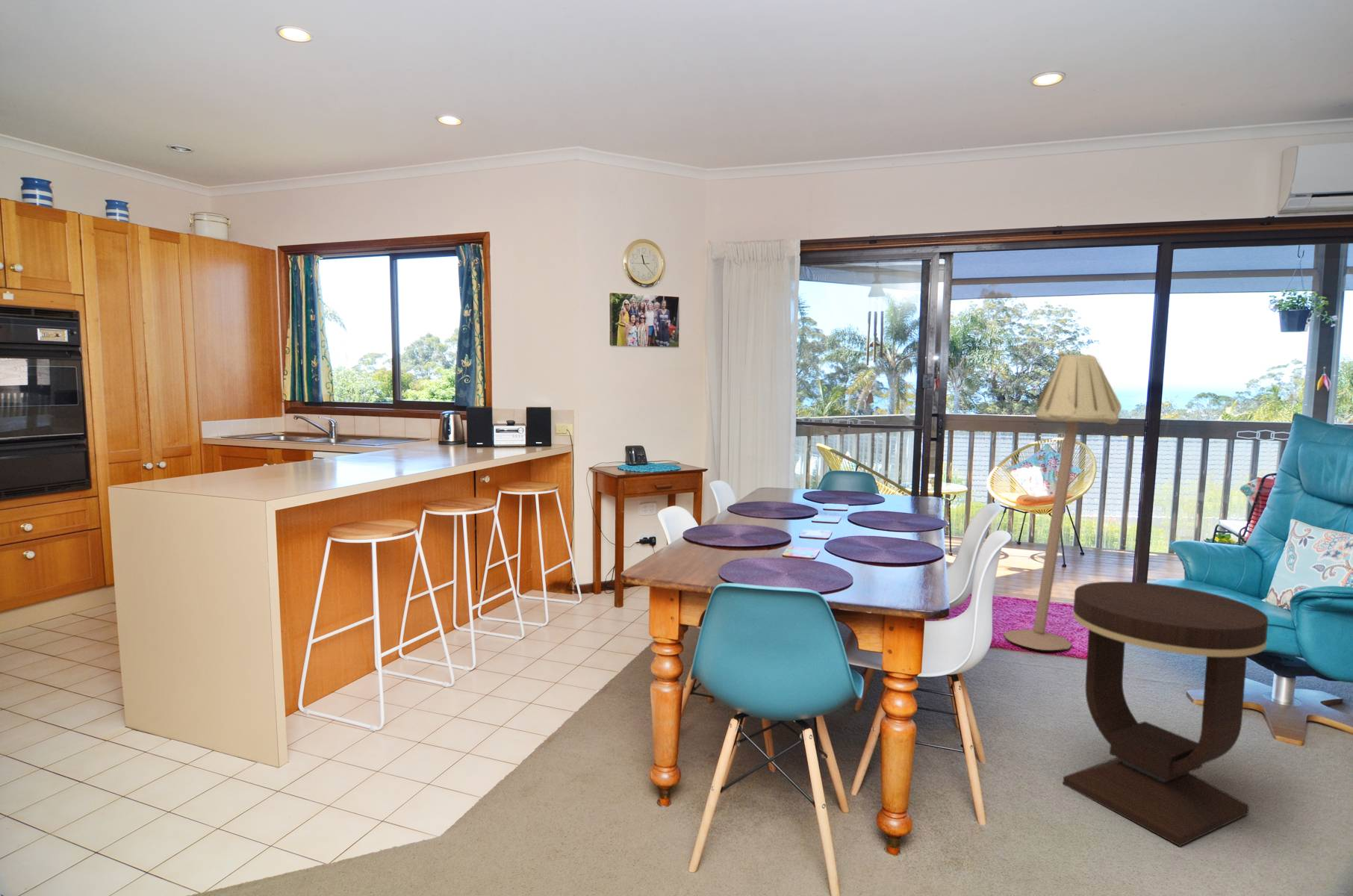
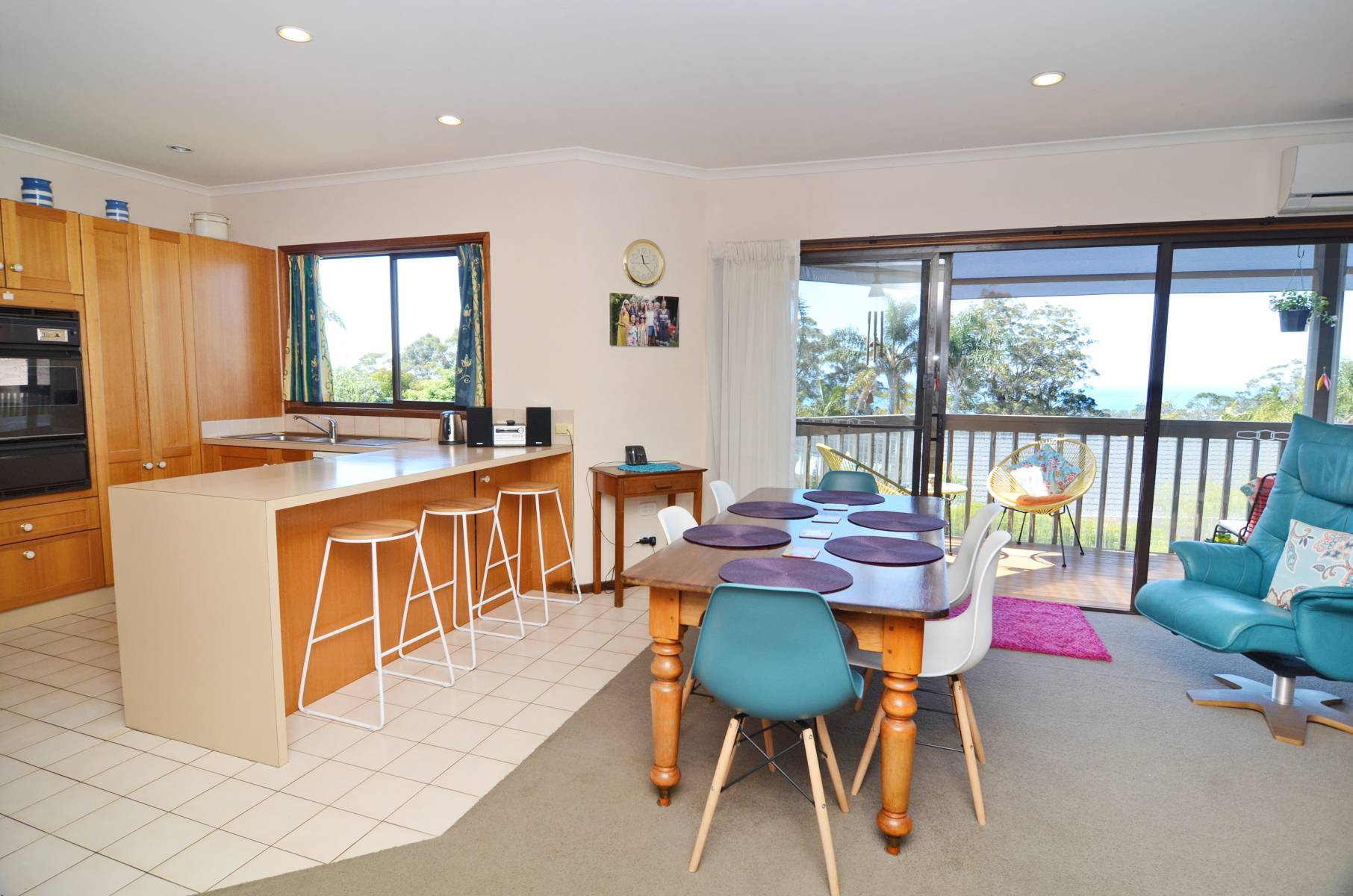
- side table (1151, 724)
- floor lamp (1063, 499)
